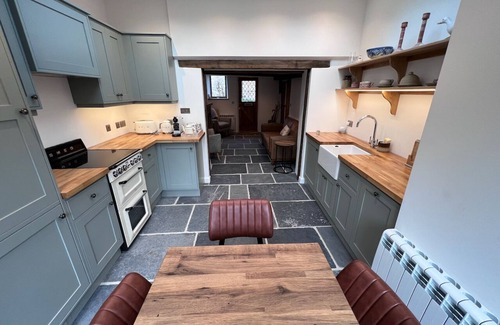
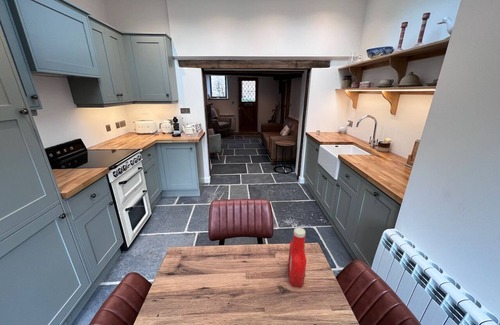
+ soap bottle (297, 253)
